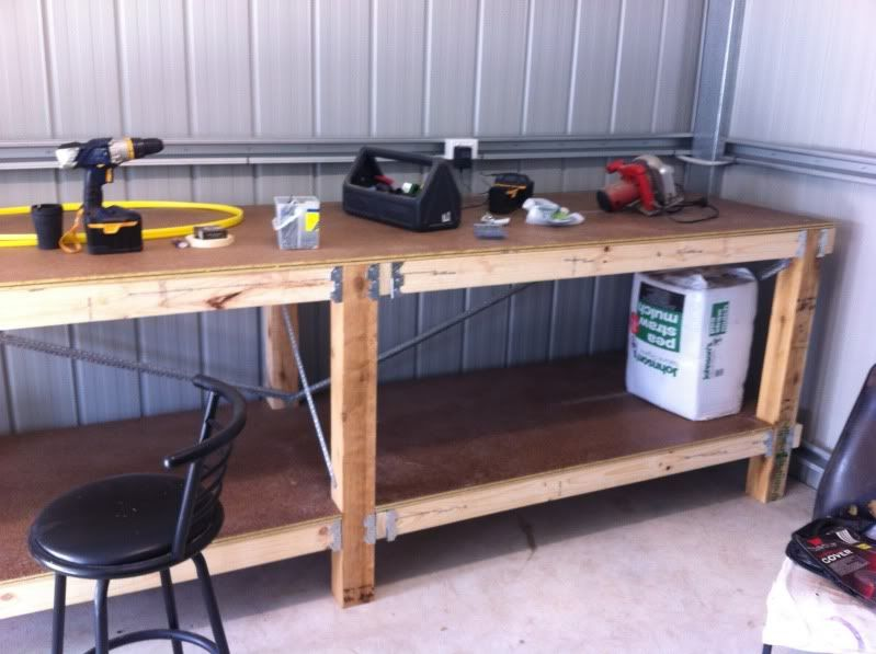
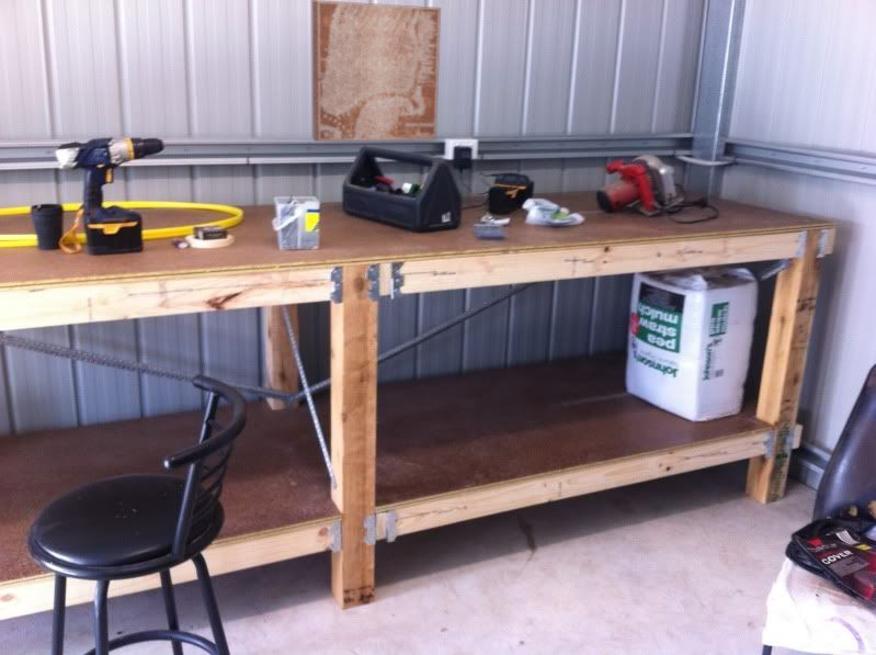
+ wall art (377, 74)
